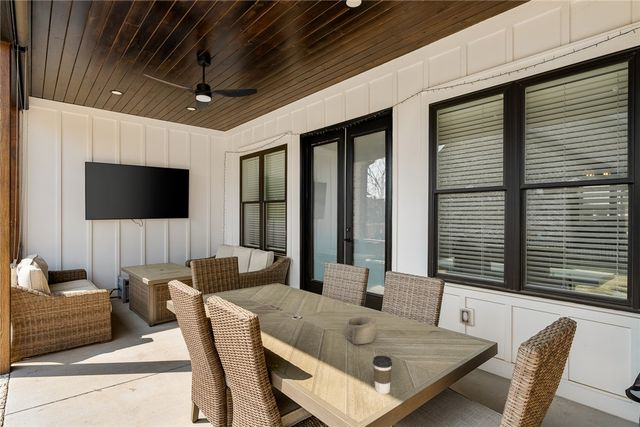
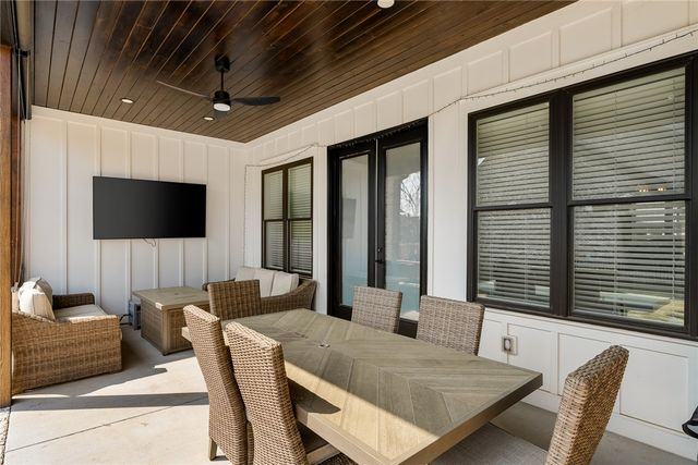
- decorative bowl (361, 328)
- coffee cup (382, 374)
